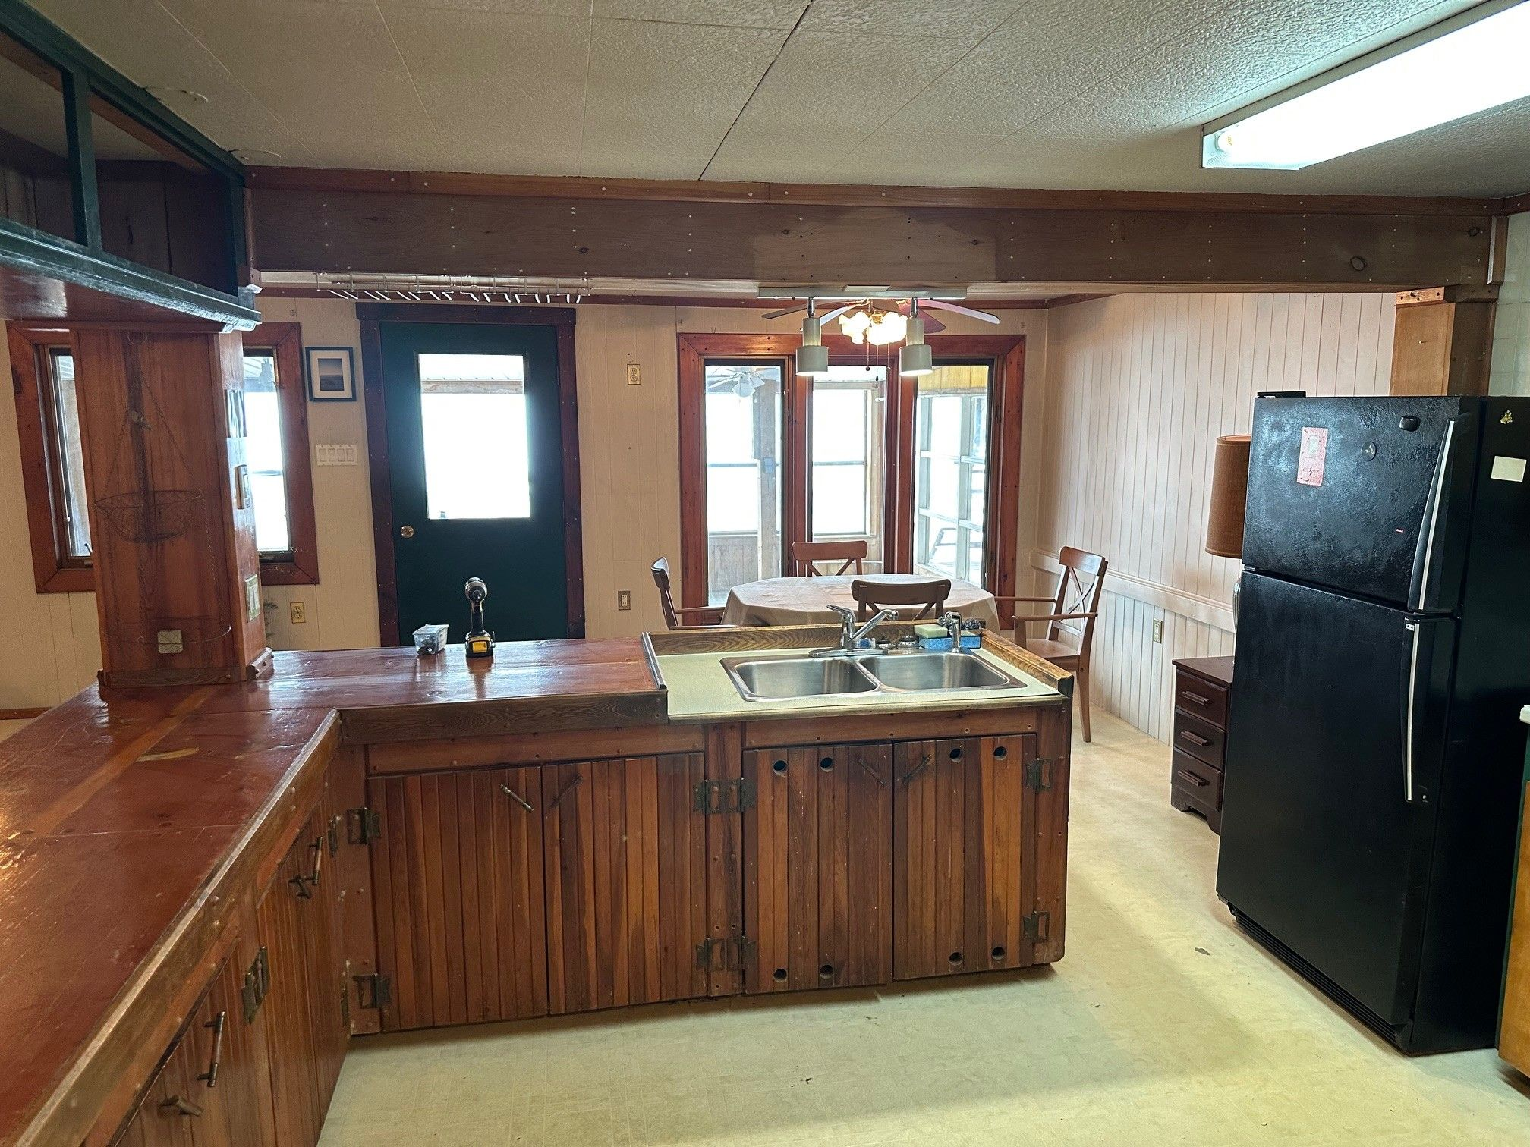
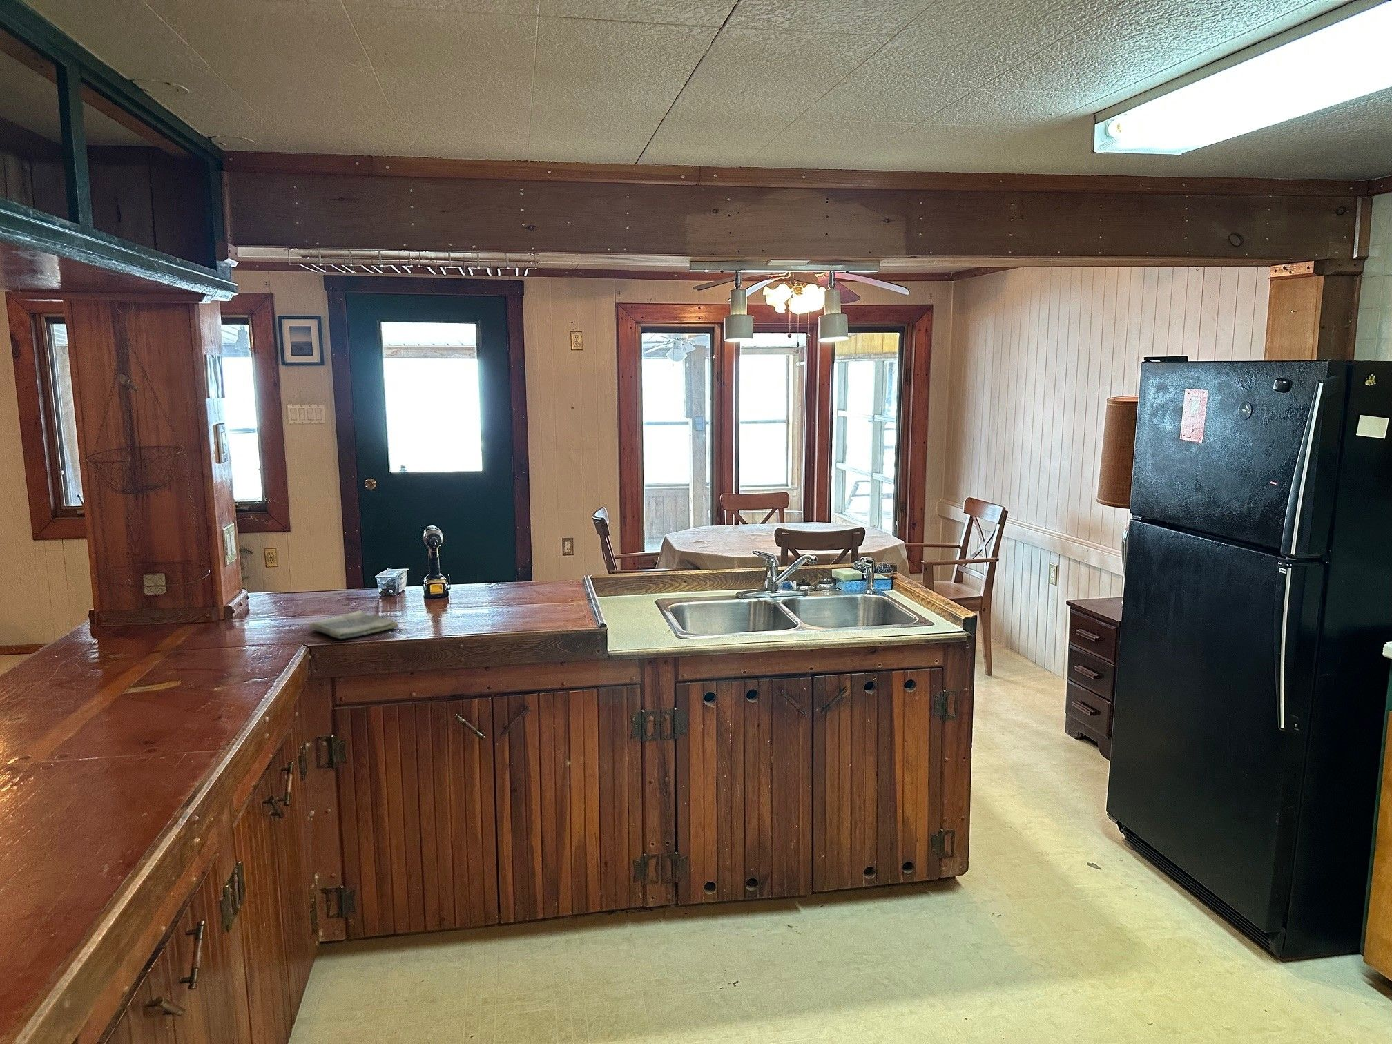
+ dish towel (355, 624)
